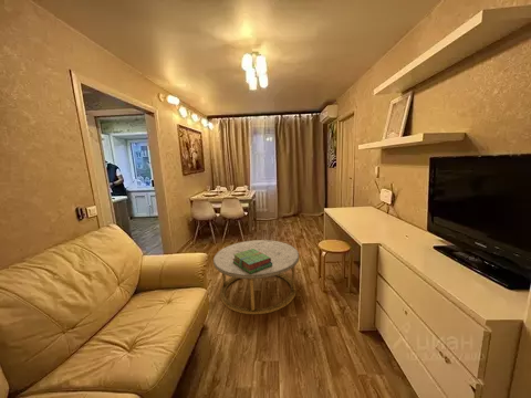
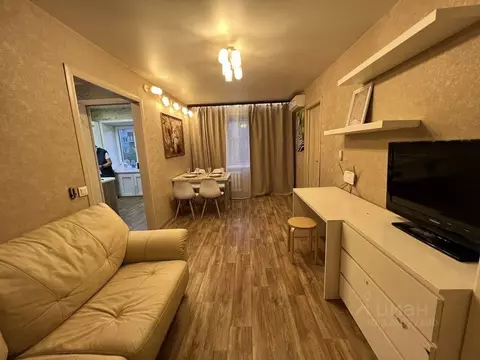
- stack of books (251, 260)
- coffee table (257, 272)
